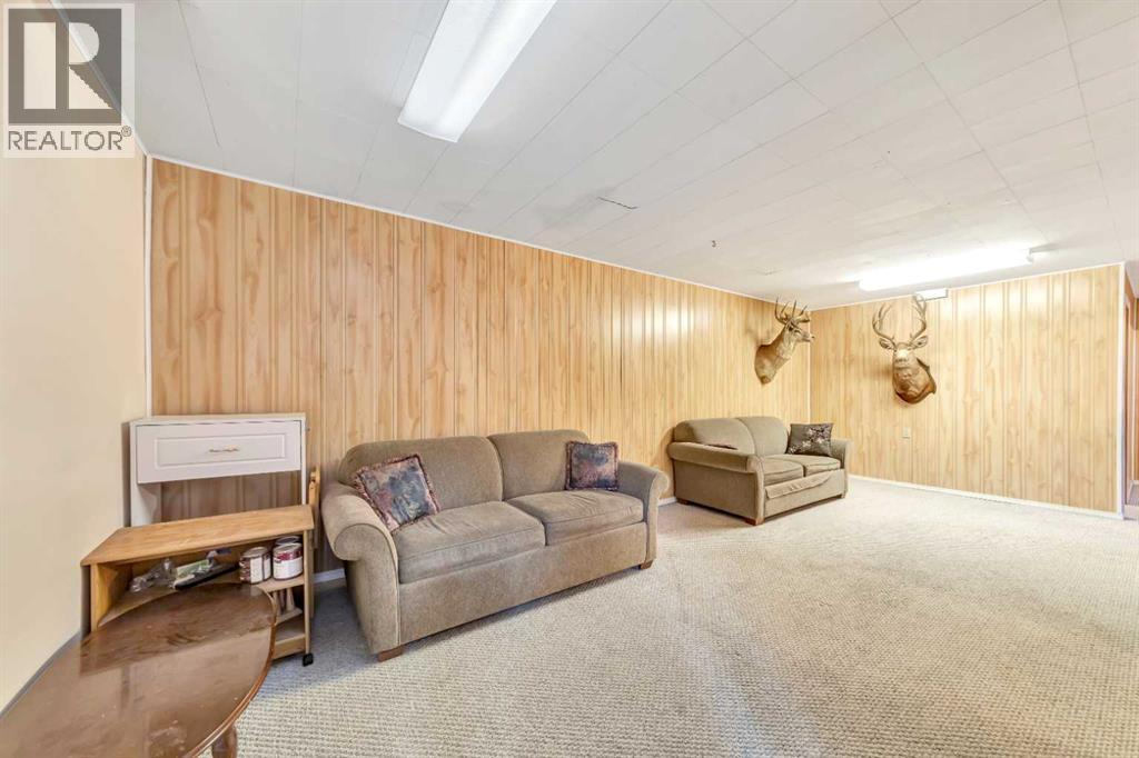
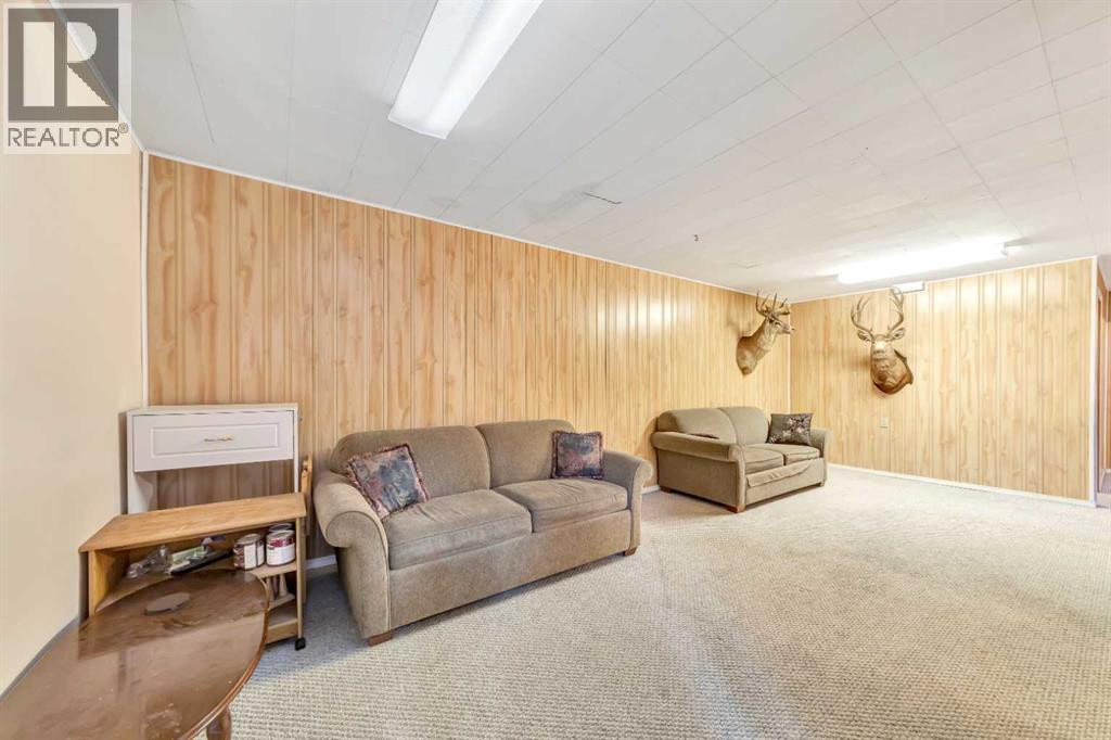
+ coaster (168, 603)
